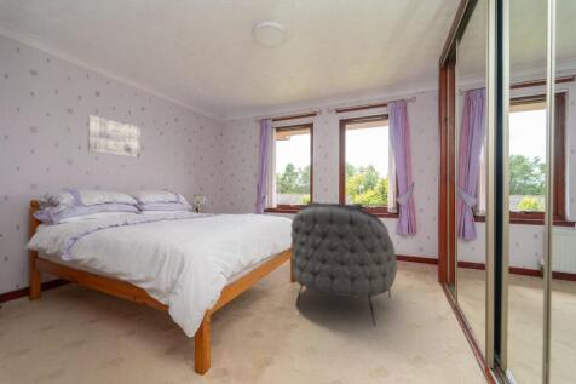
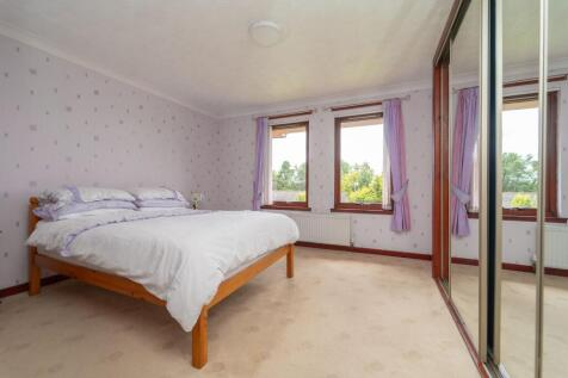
- armchair (340, 252)
- wall art (116, 138)
